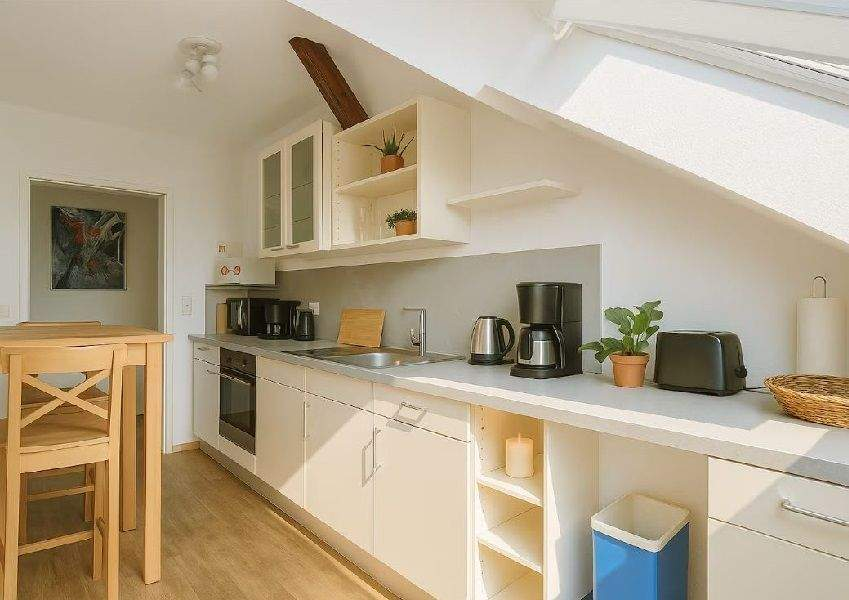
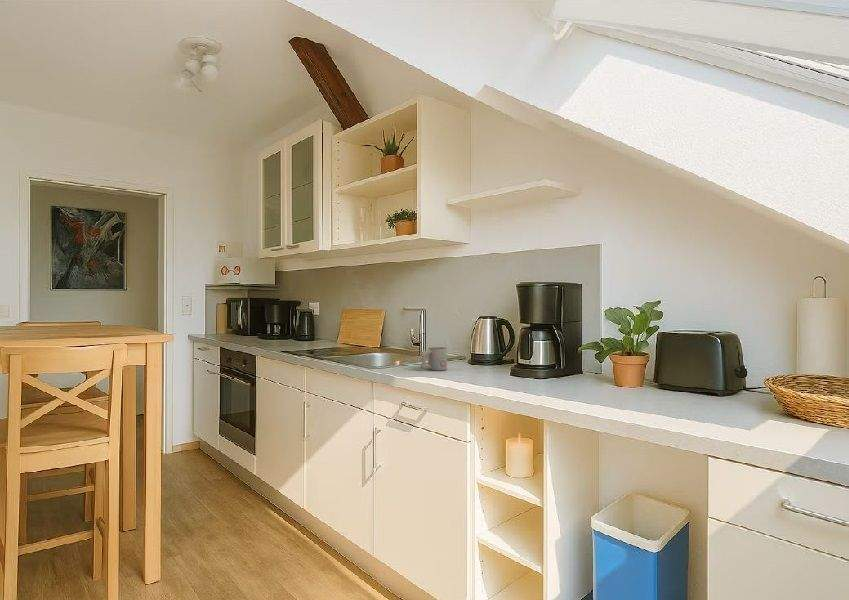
+ mug (433, 358)
